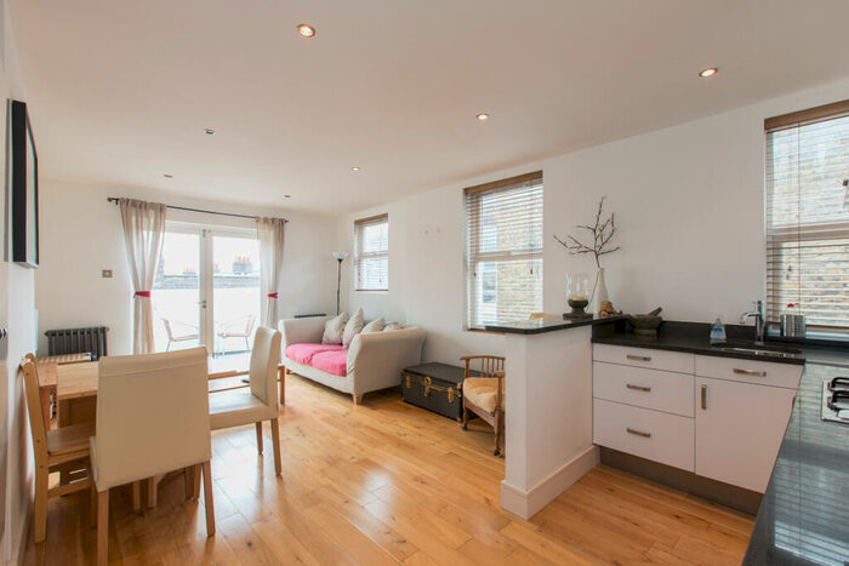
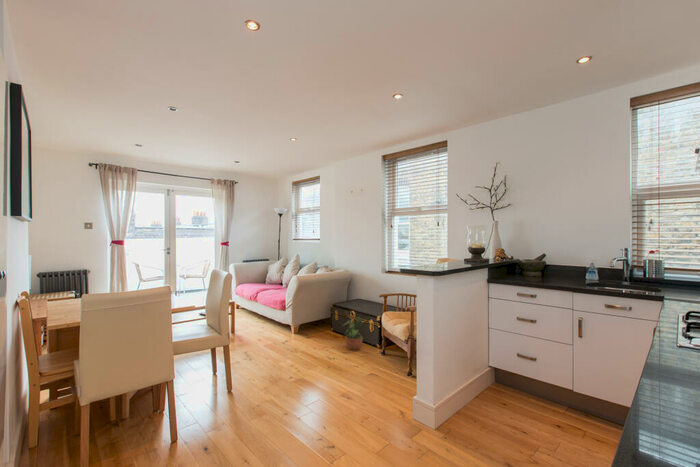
+ potted plant (355, 332)
